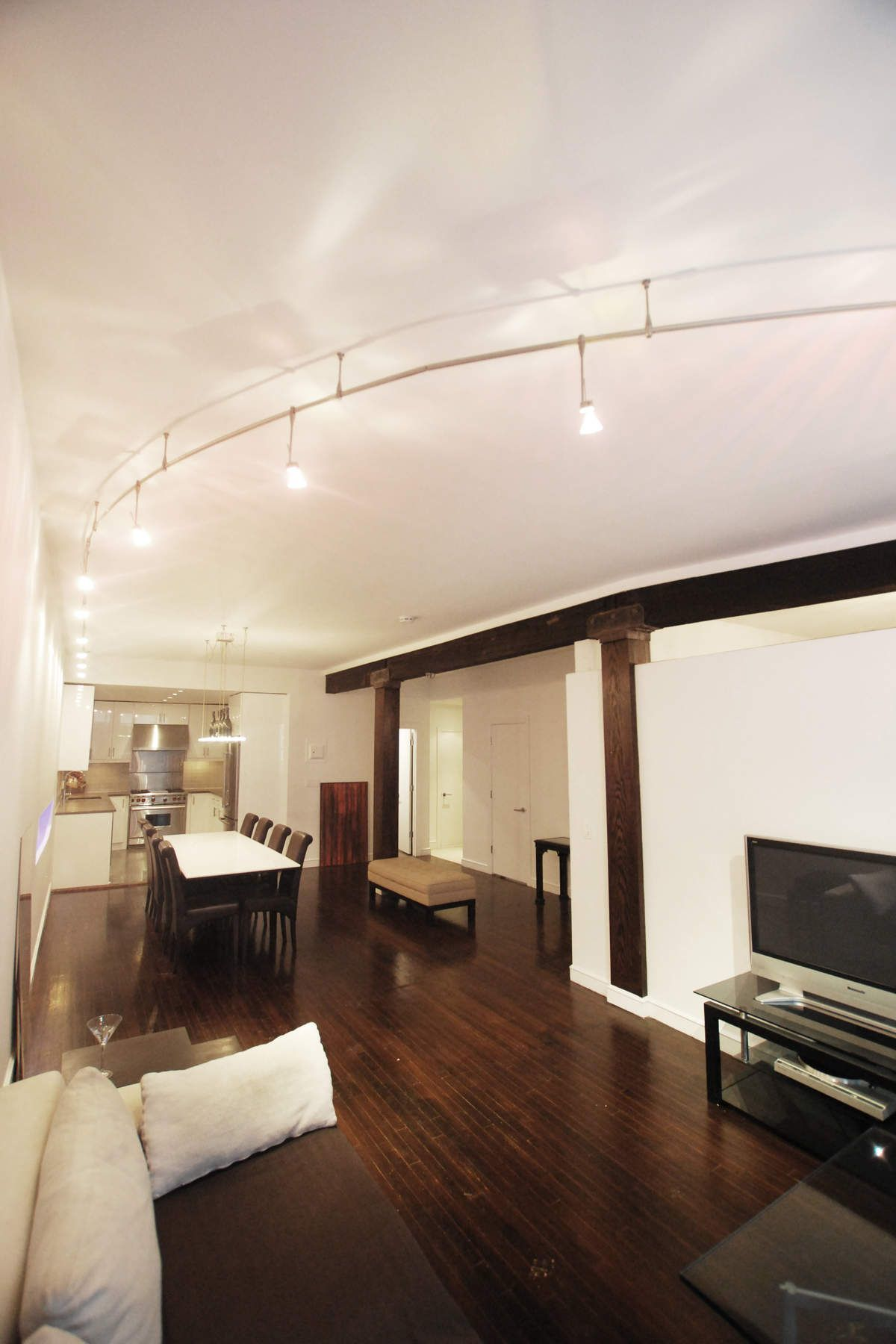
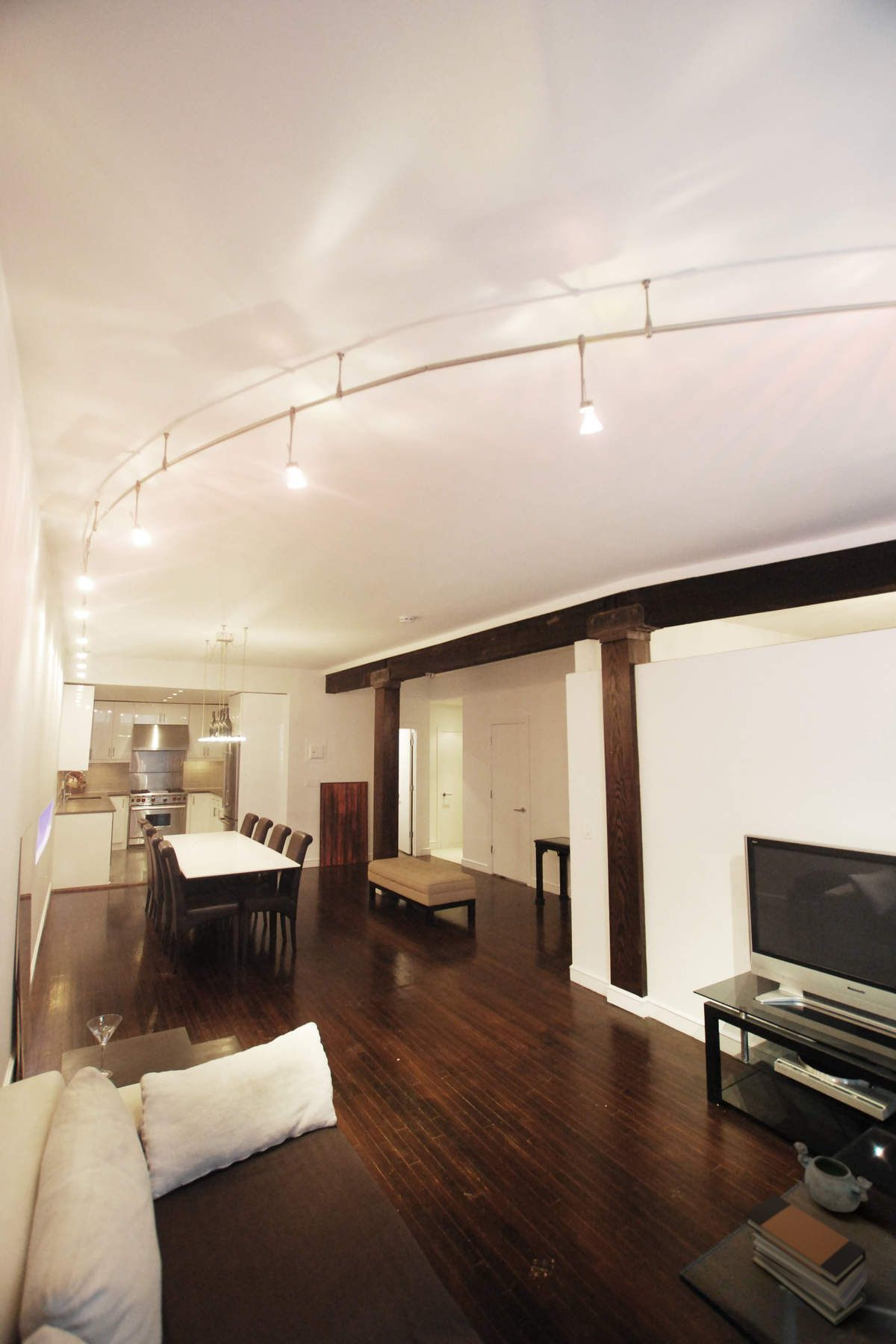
+ decorative bowl (833, 1181)
+ book stack (806, 1256)
